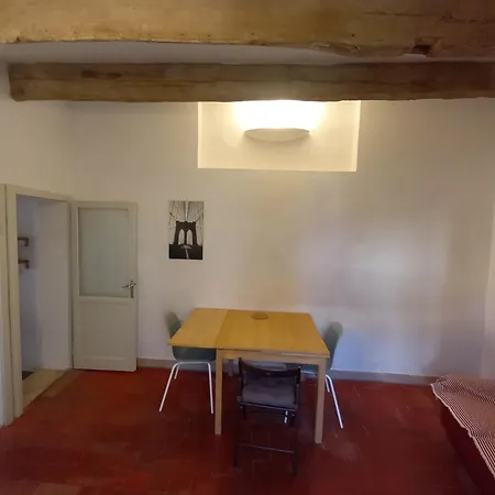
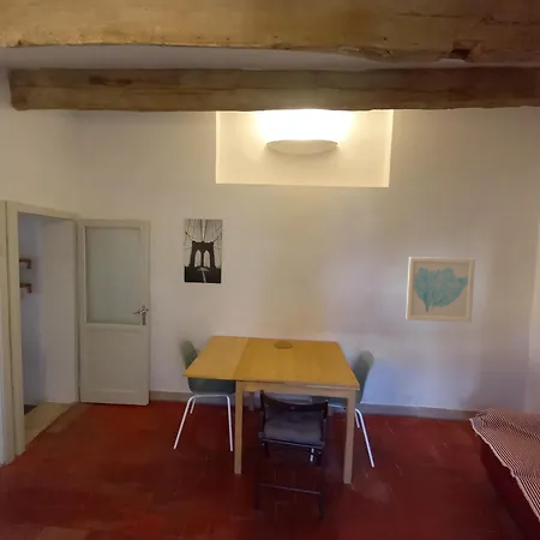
+ wall art (439, 289)
